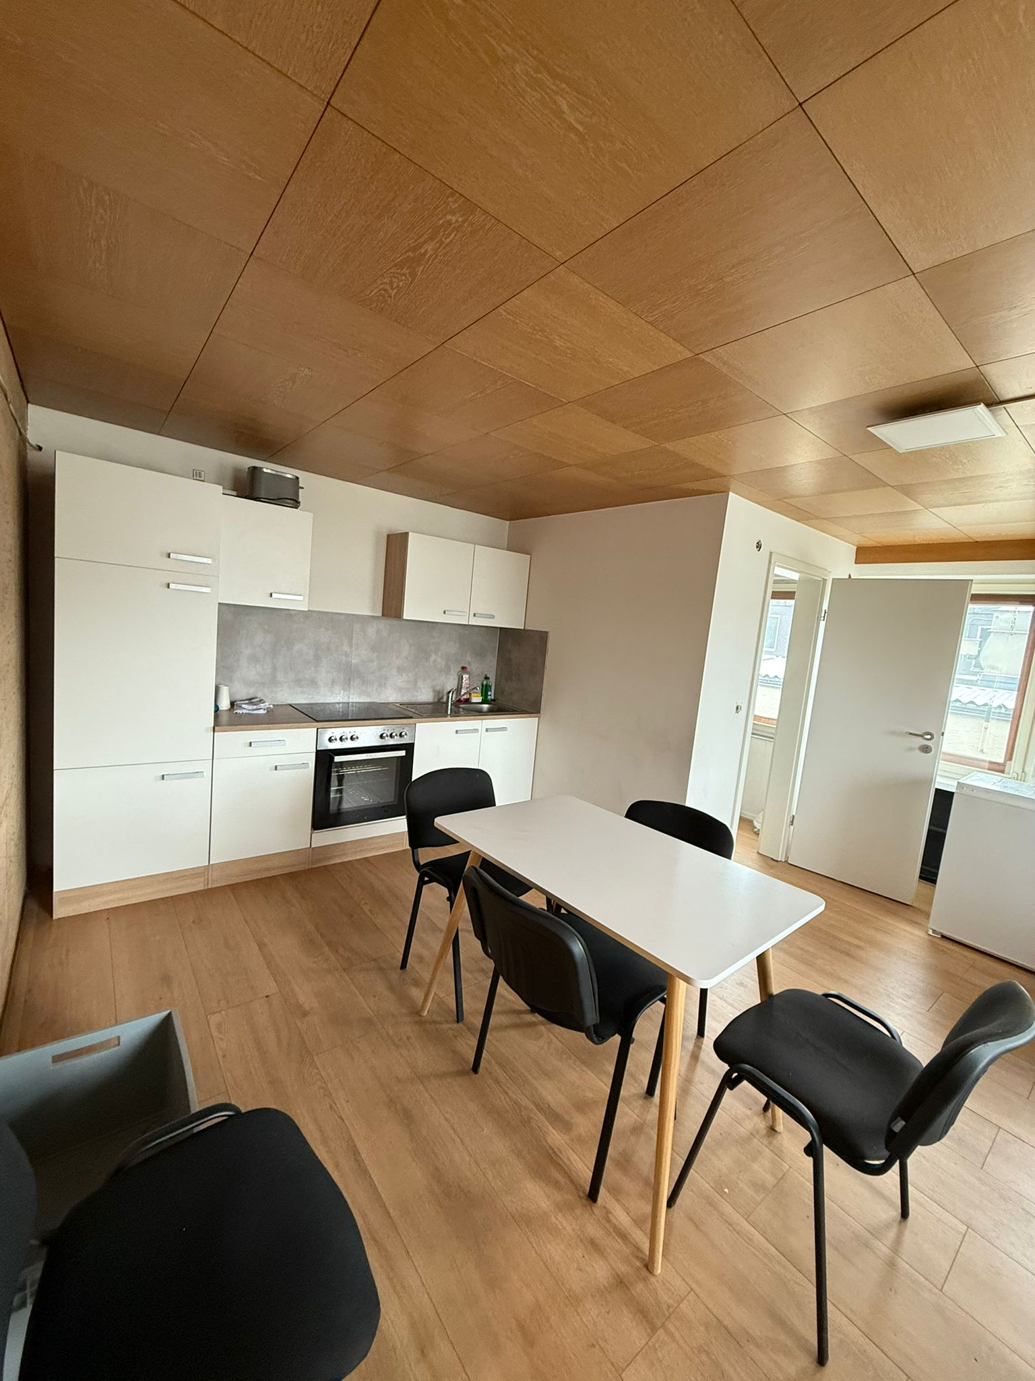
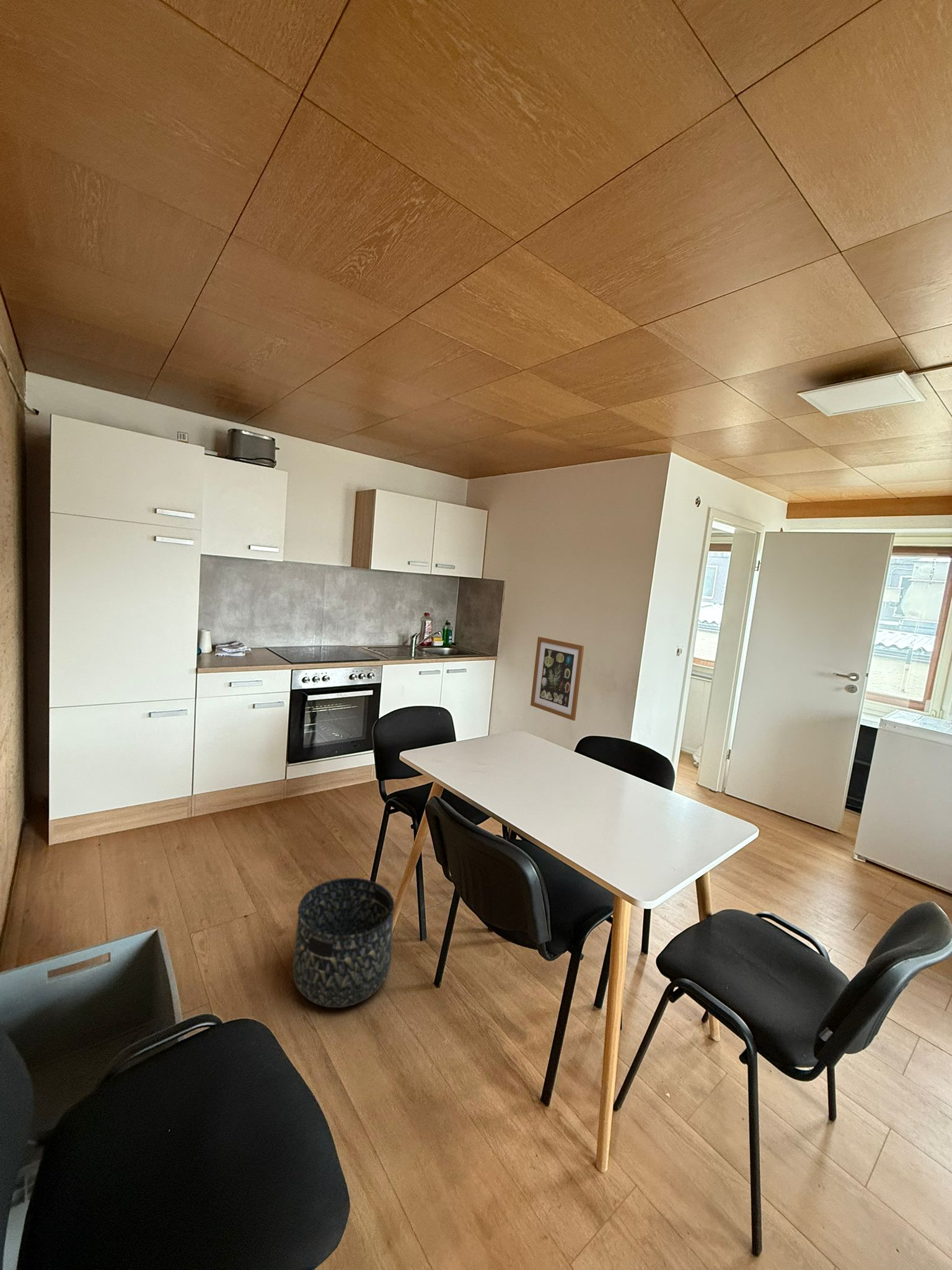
+ wall art (555, 677)
+ basket (344, 941)
